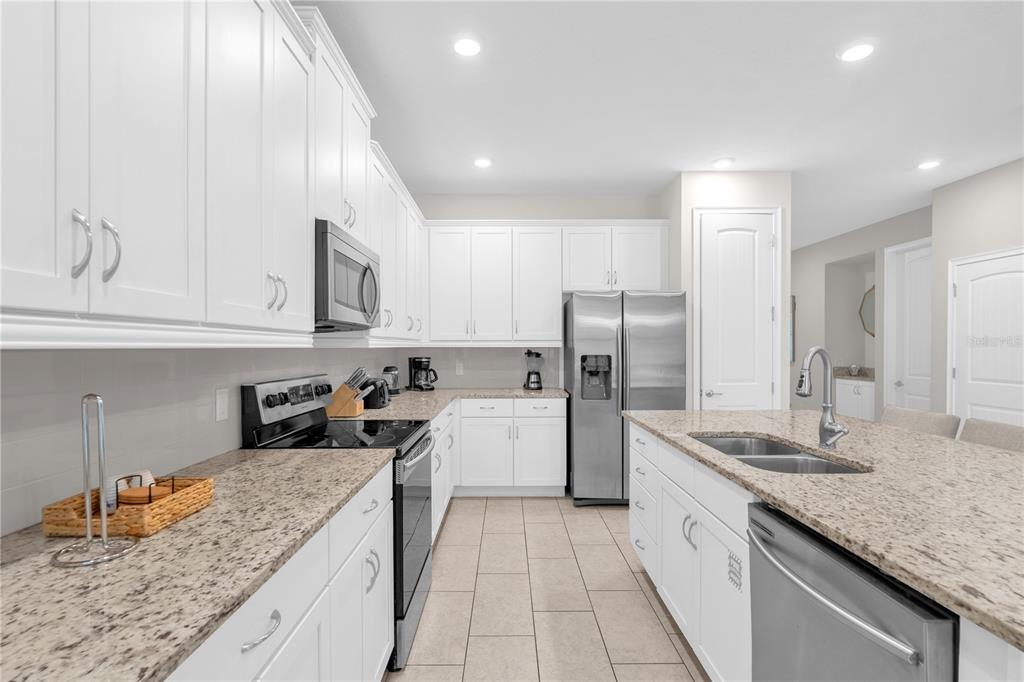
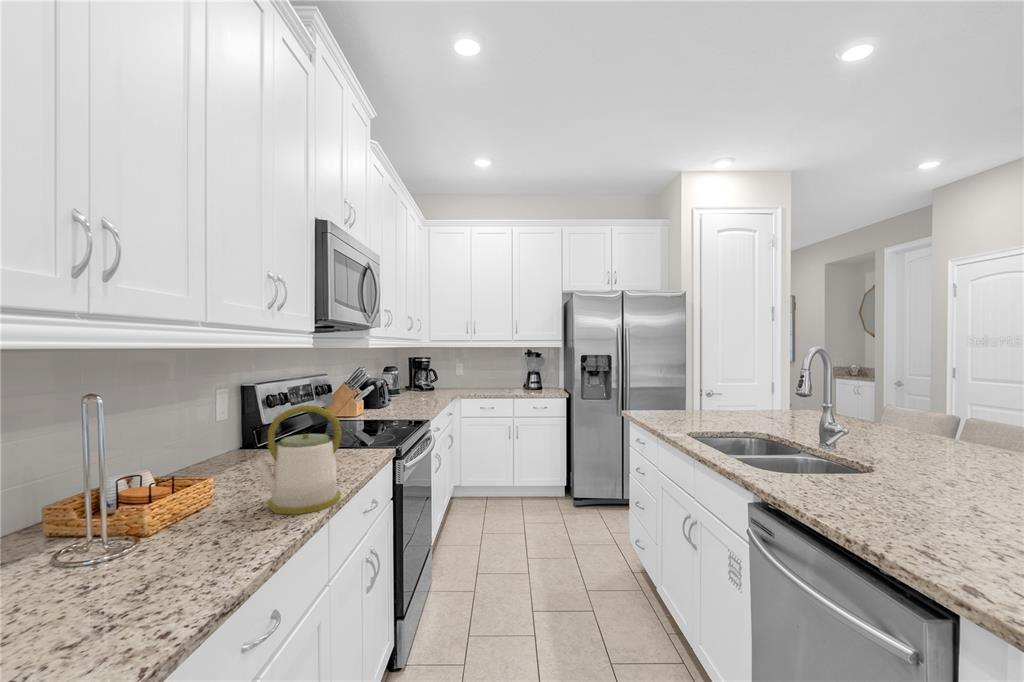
+ kettle (298, 454)
